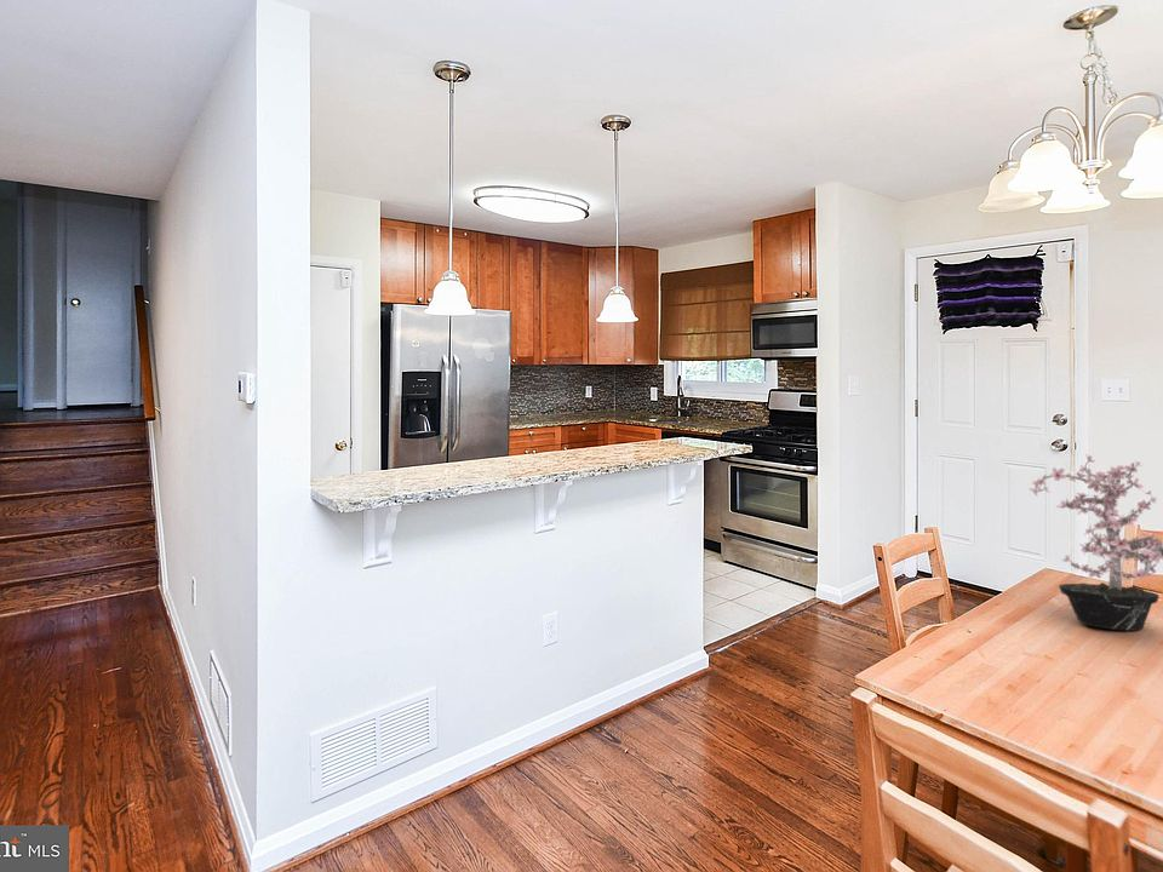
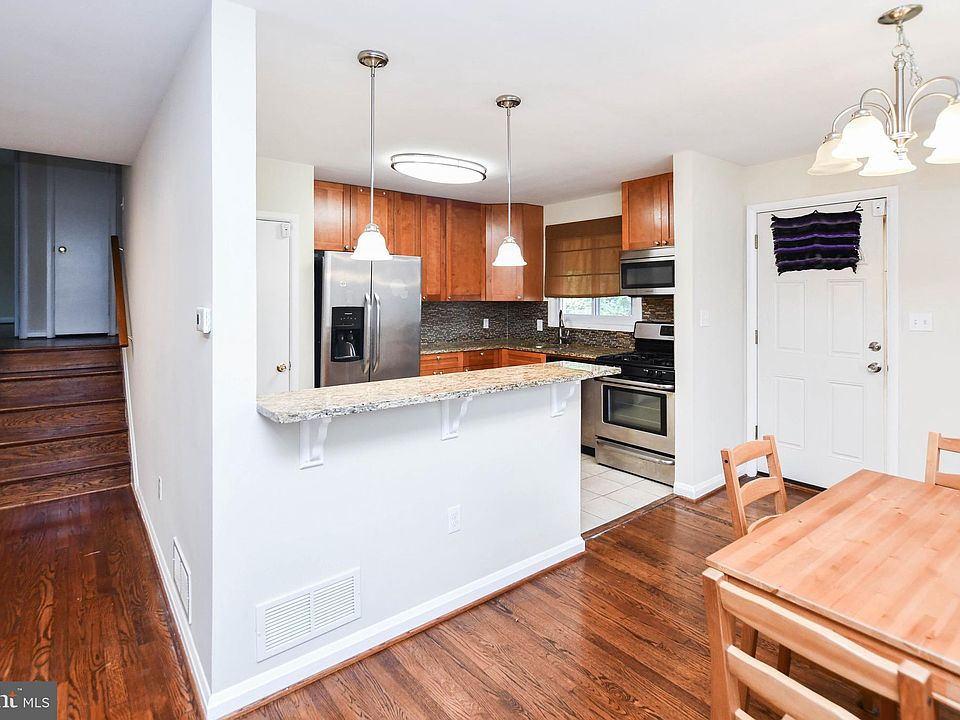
- potted plant (1099, 541)
